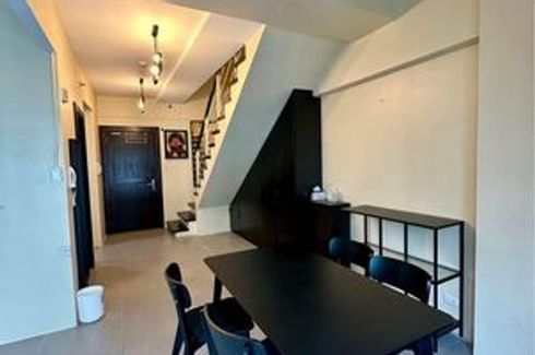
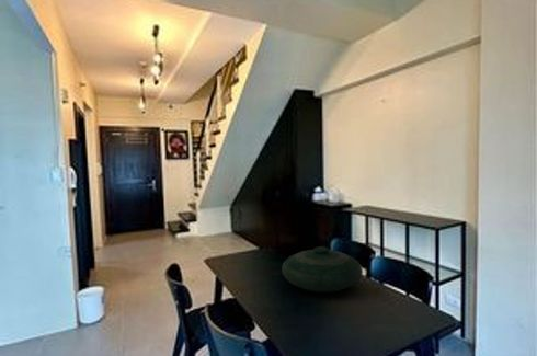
+ decorative bowl (321, 265)
